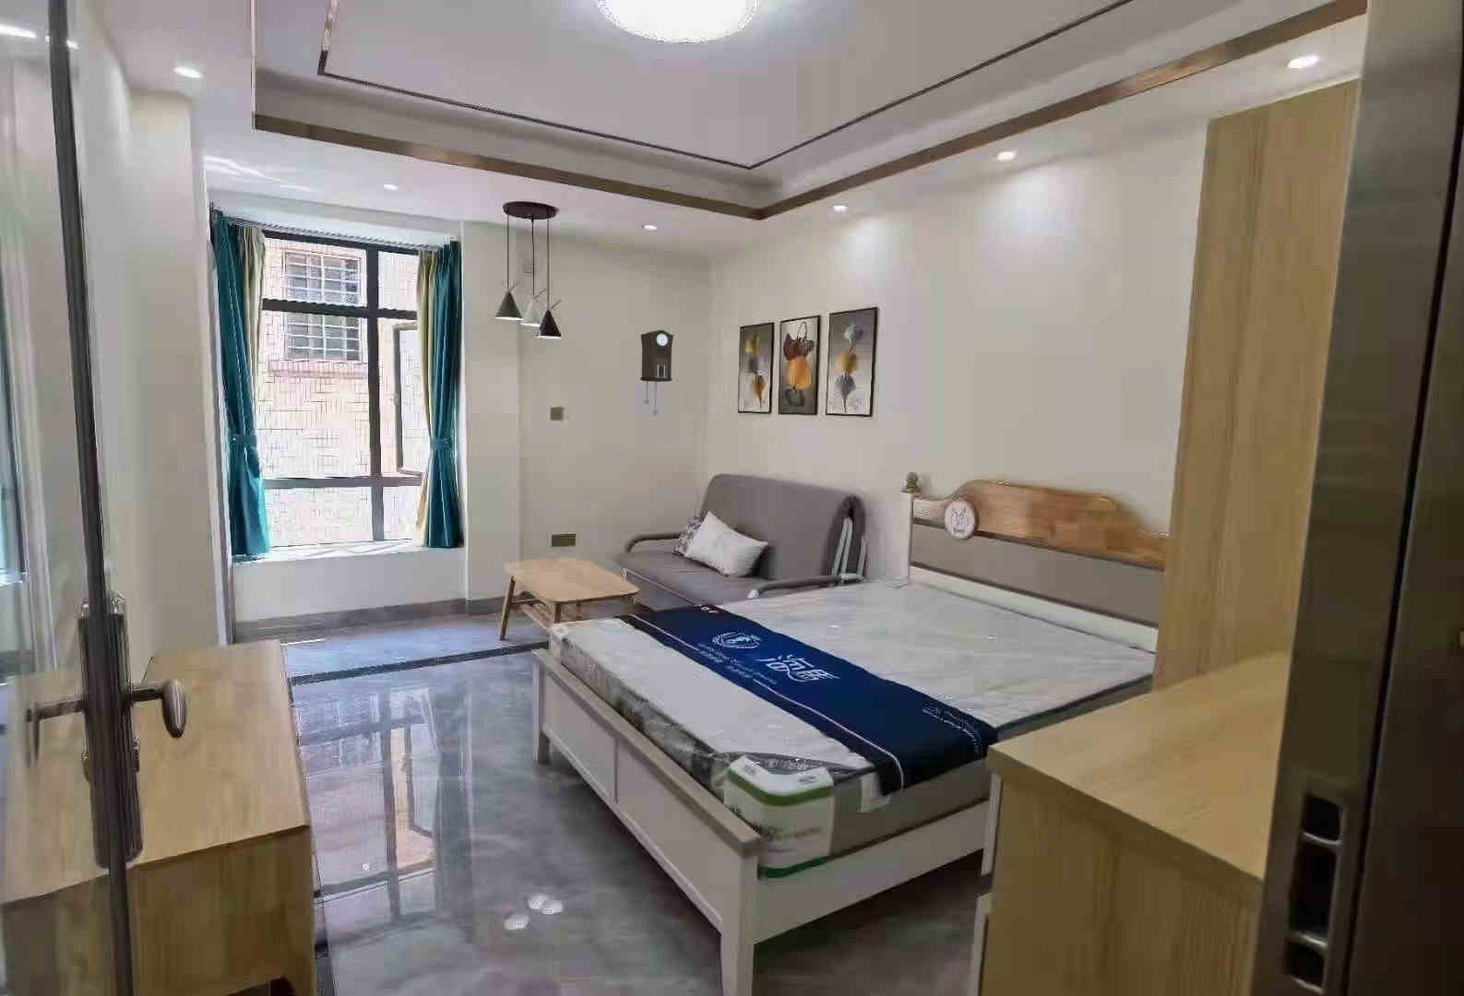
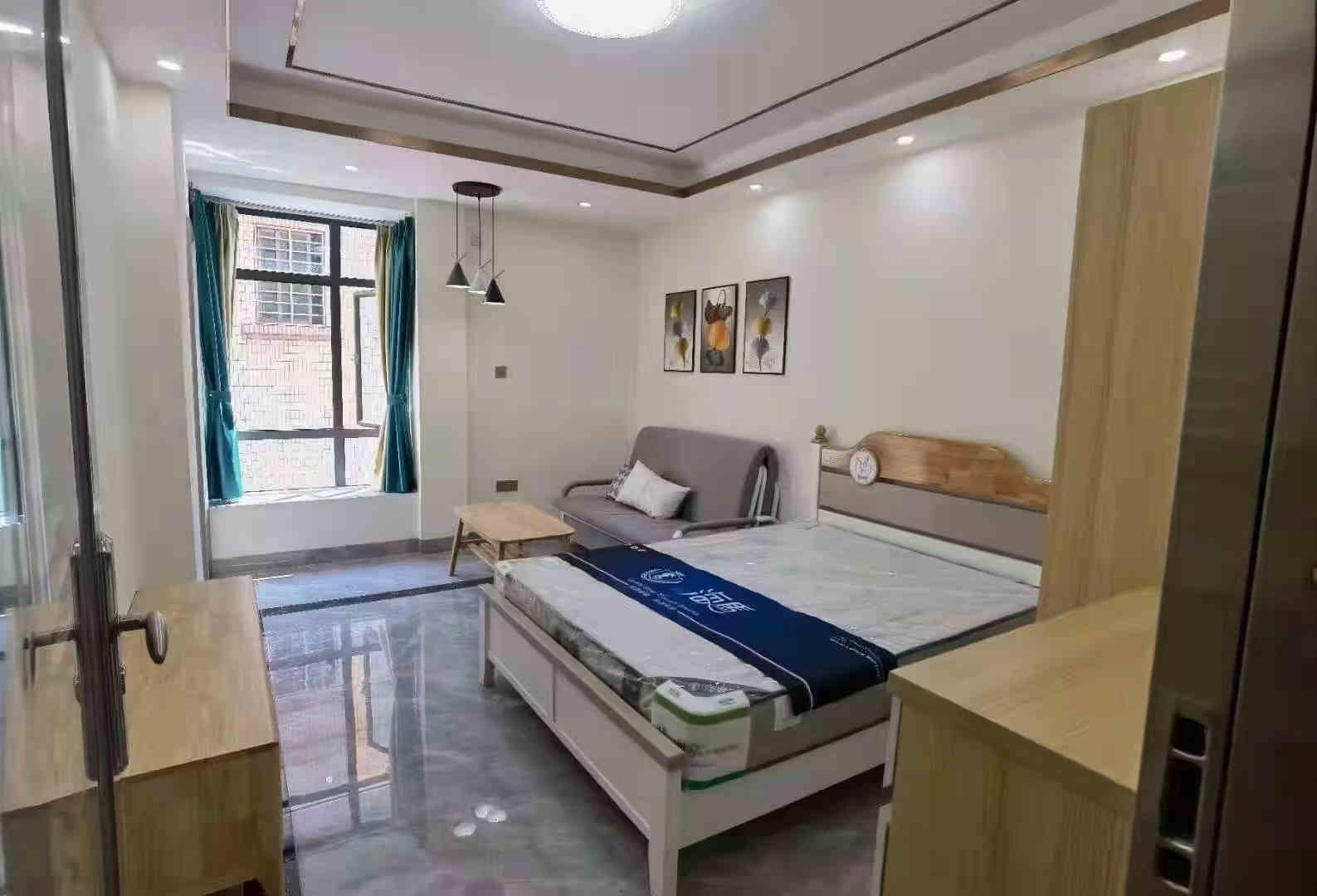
- pendulum clock (656, 372)
